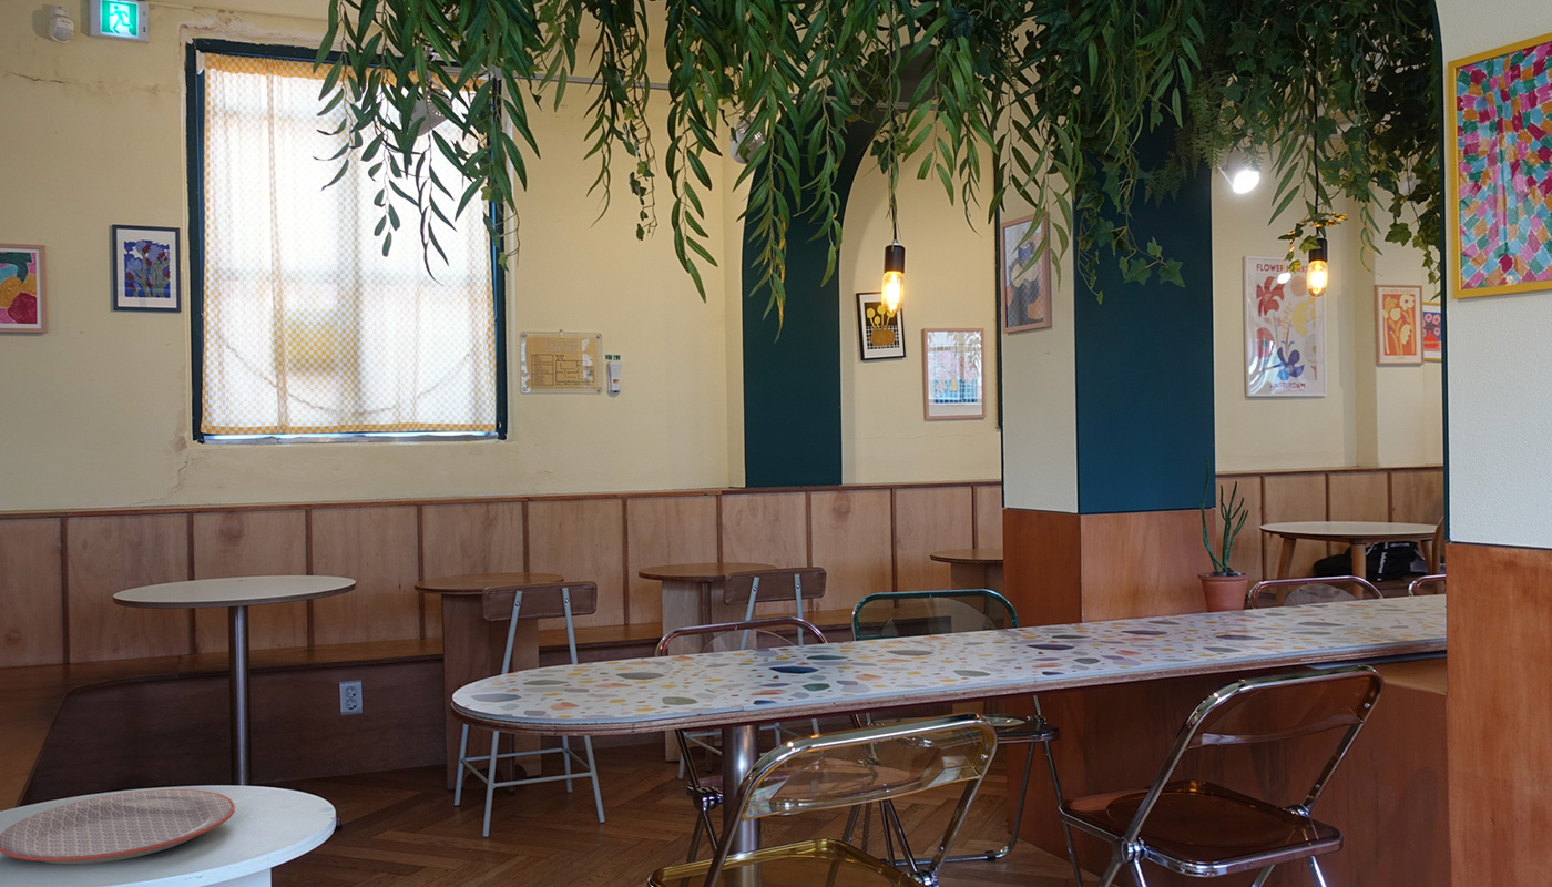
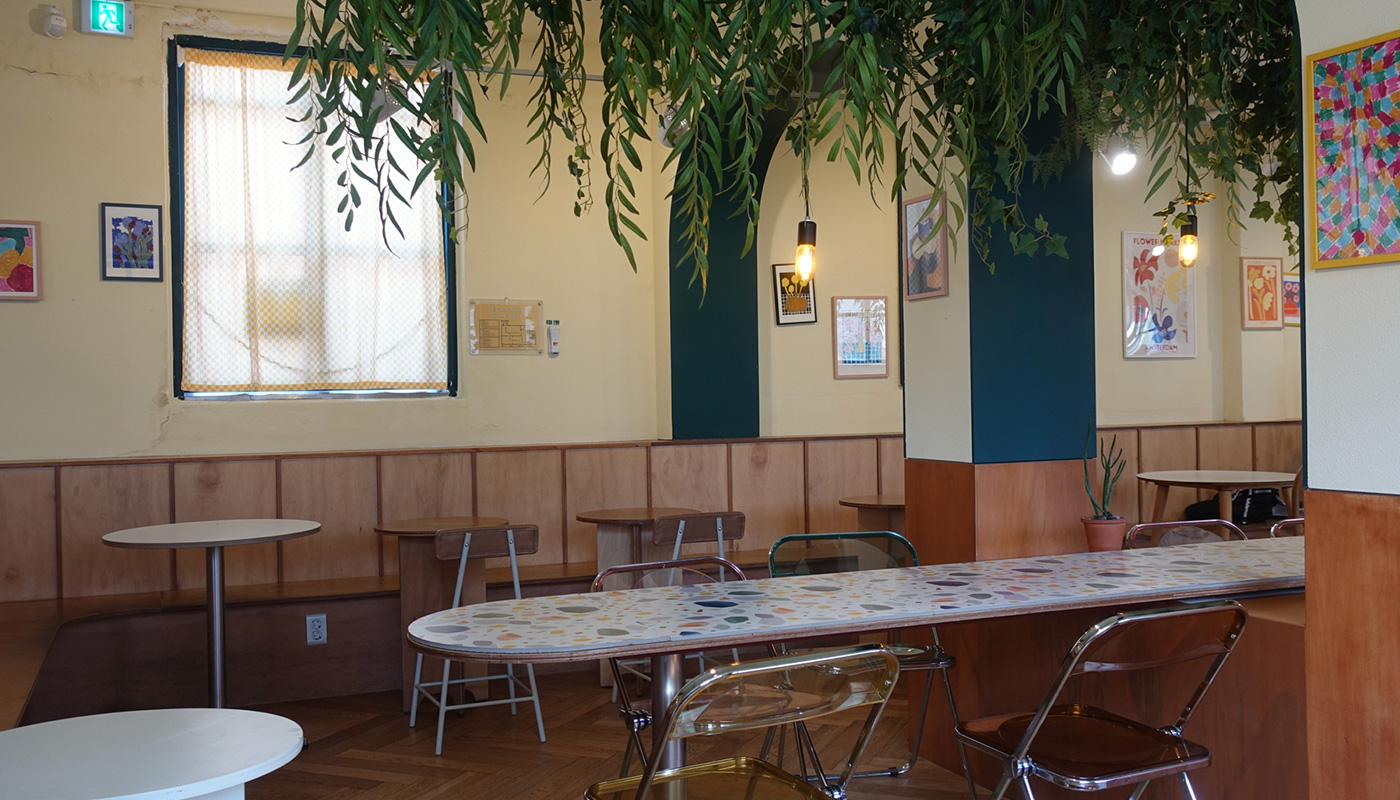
- plate (121, 828)
